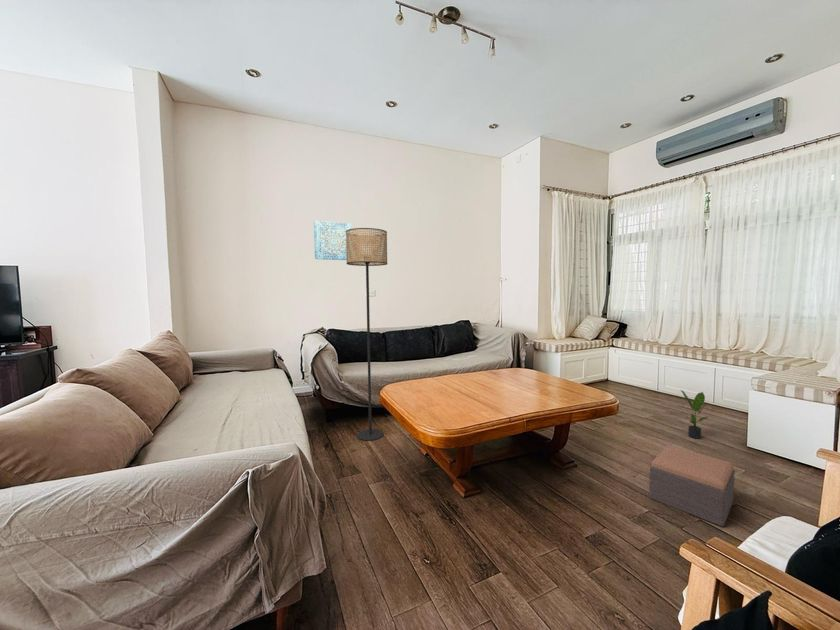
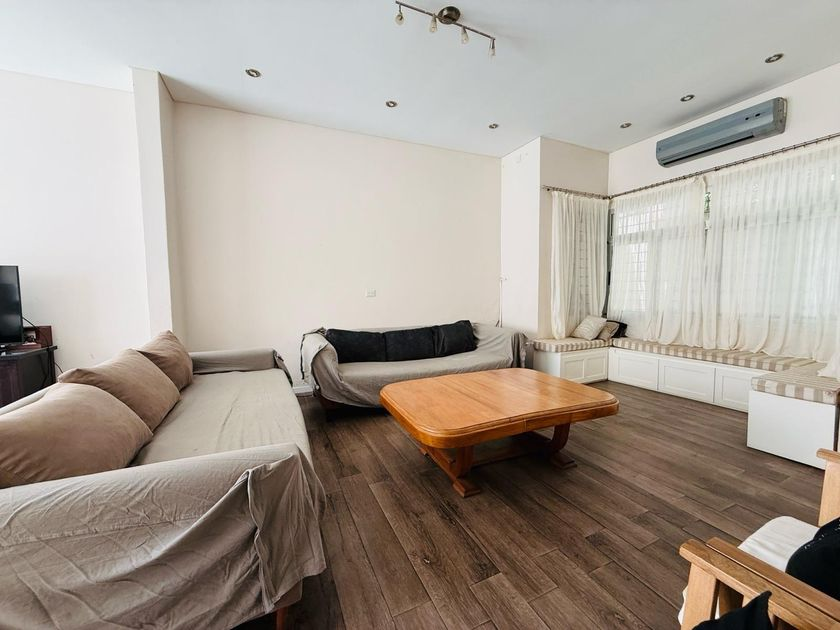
- footstool (691, 479)
- potted plant (692, 414)
- floor lamp (368, 335)
- wall art (333, 241)
